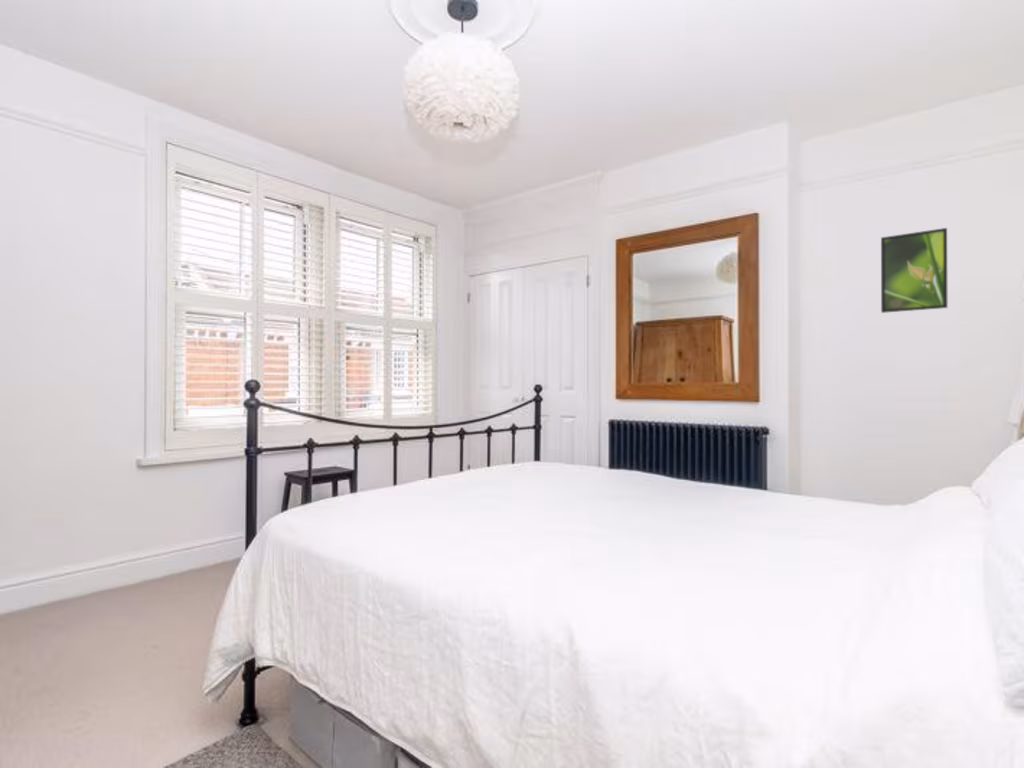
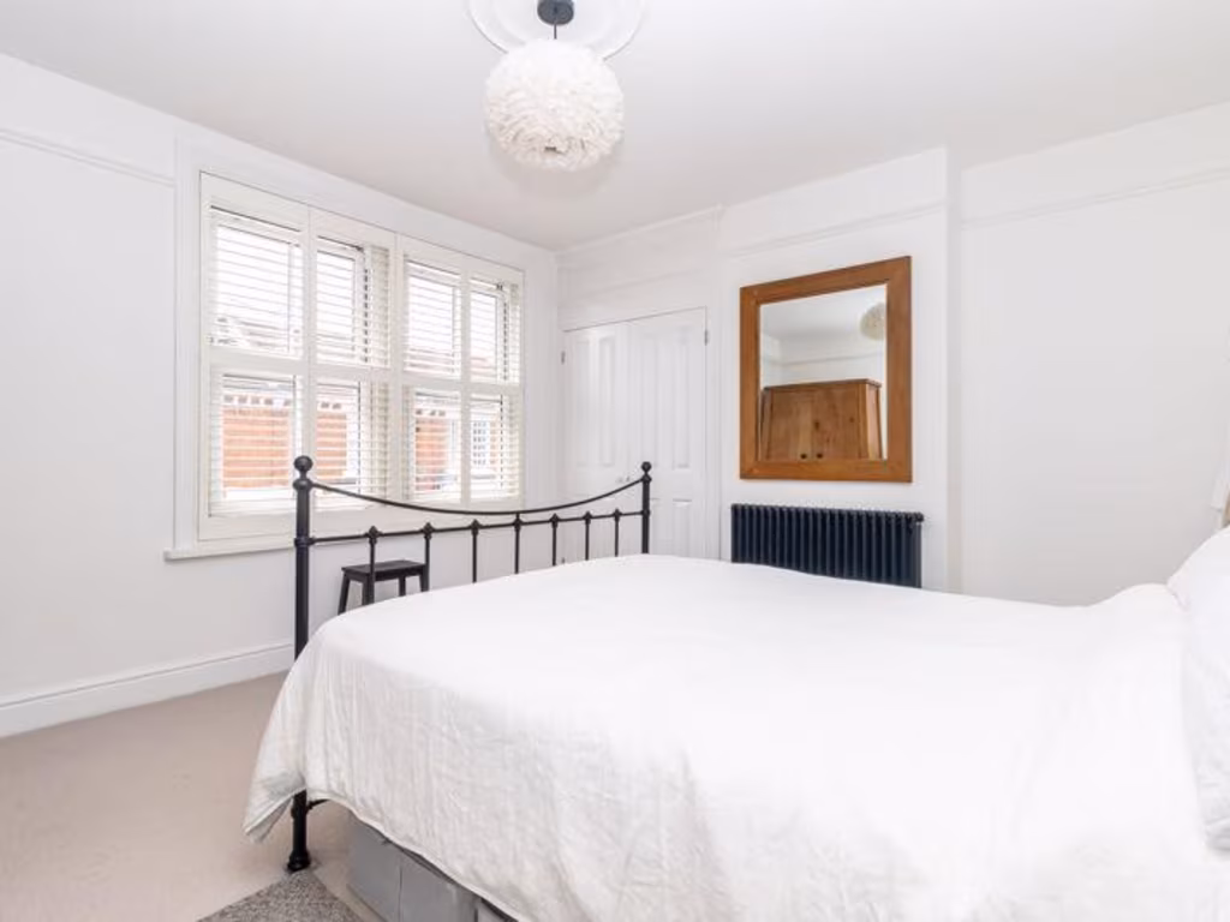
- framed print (913, 271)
